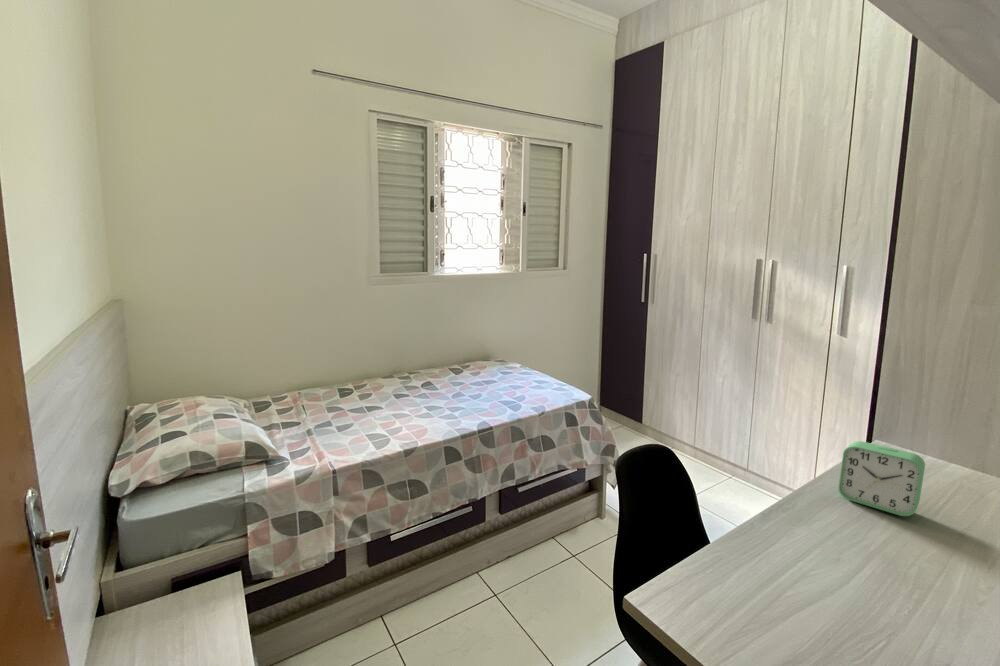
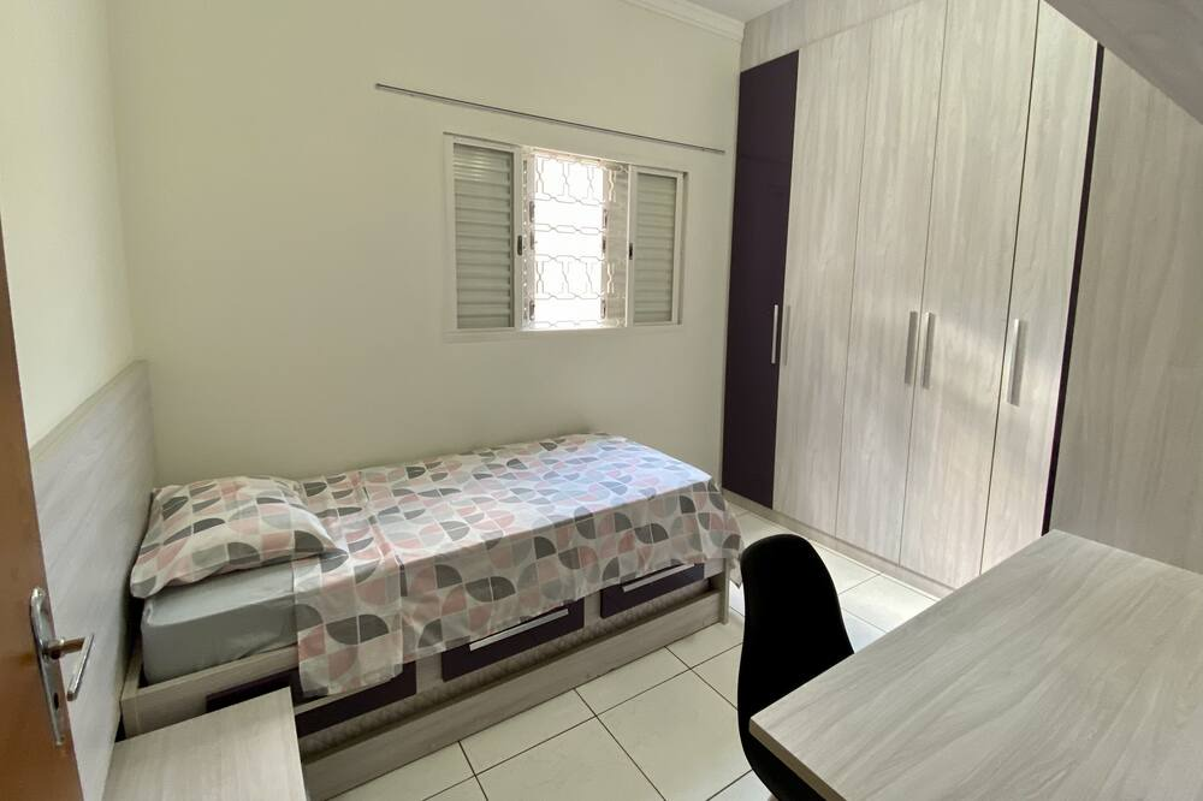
- alarm clock (880, 476)
